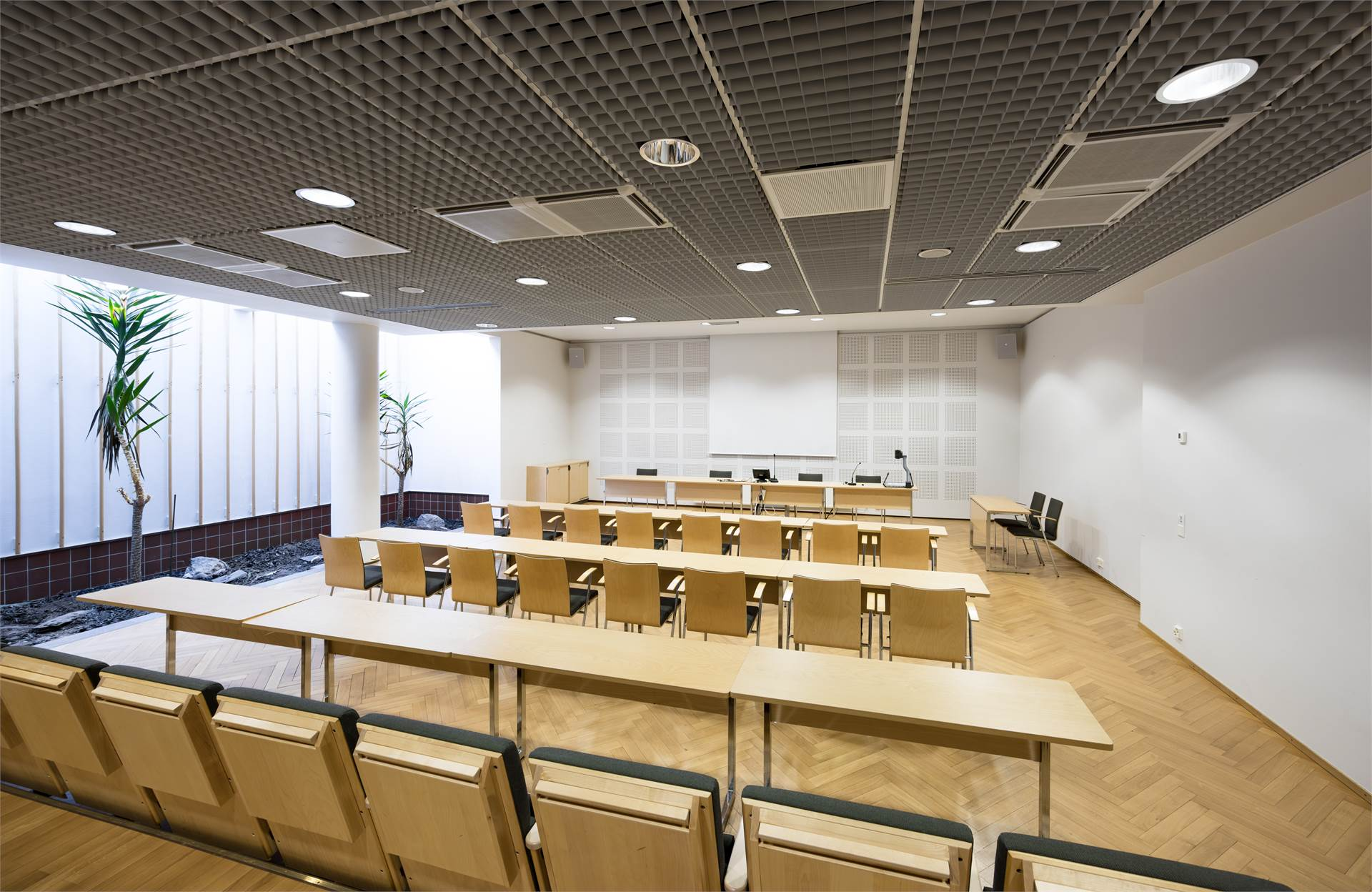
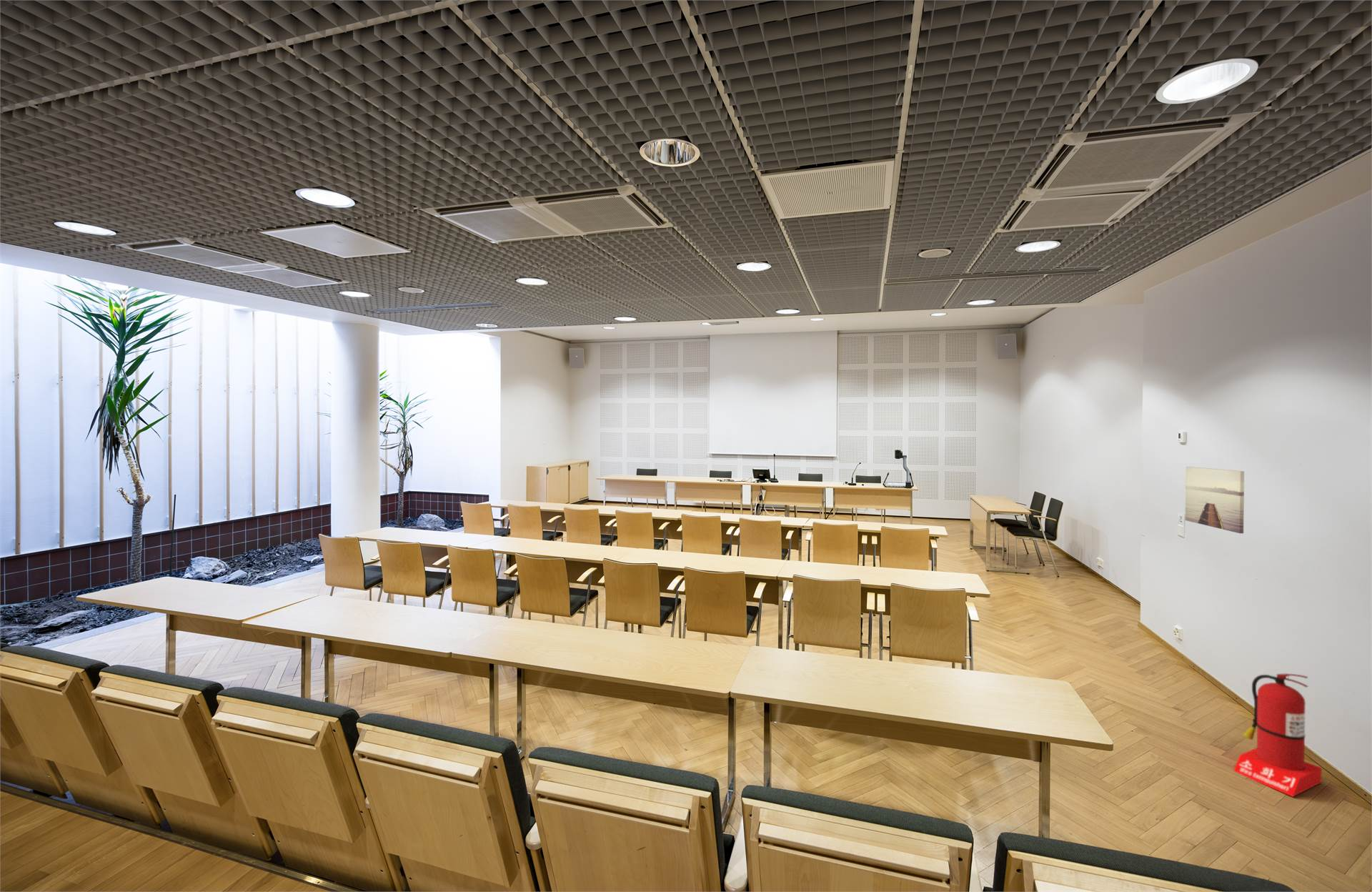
+ wall art (1212, 497)
+ fire extinguisher (1277, 723)
